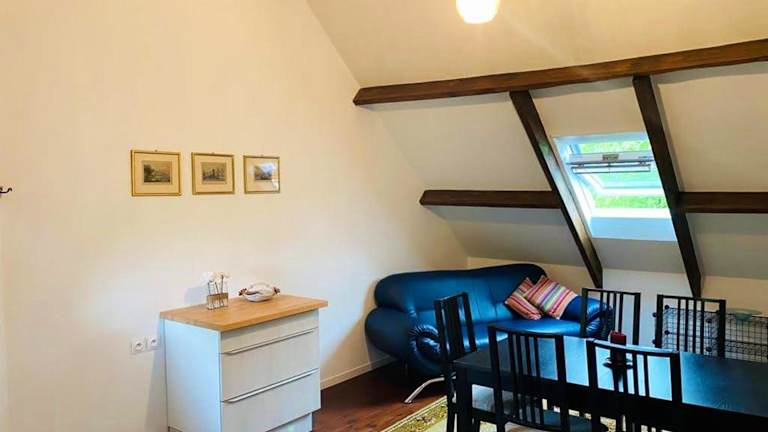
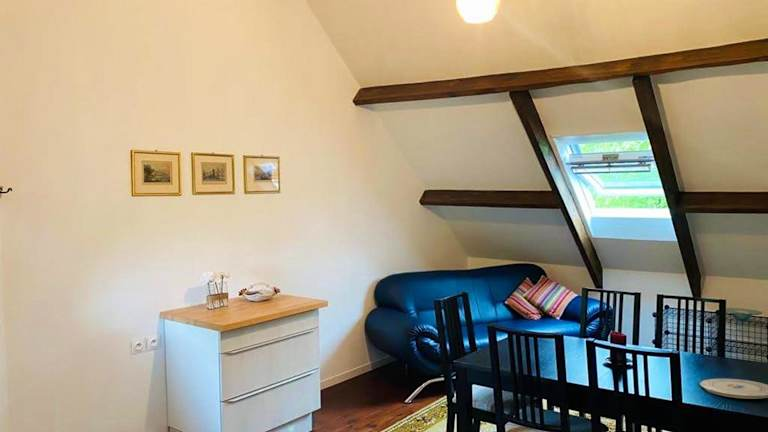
+ plate (737, 388)
